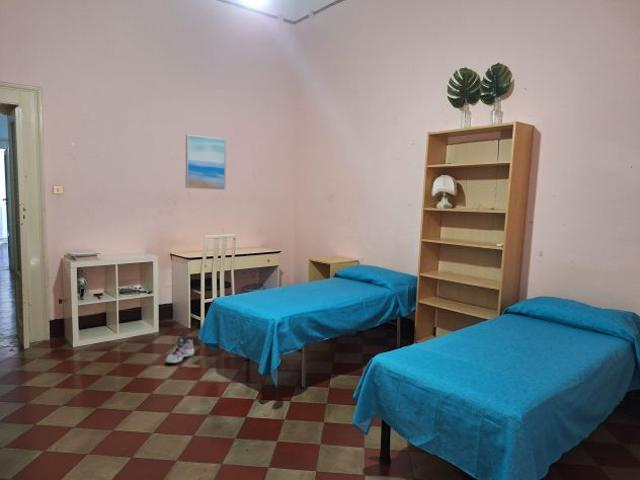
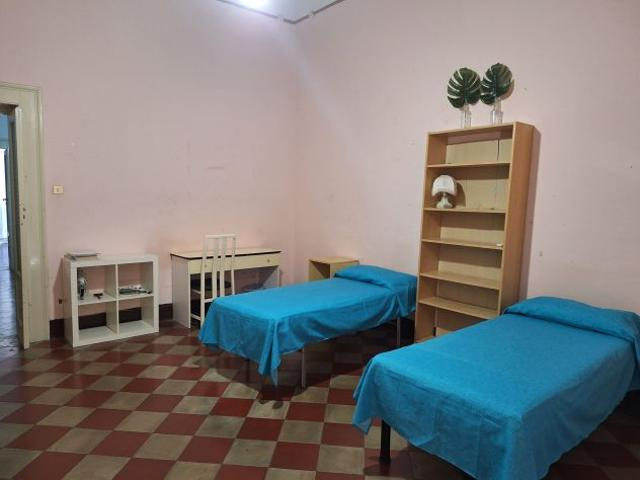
- wall art (206, 163)
- sneaker (179, 346)
